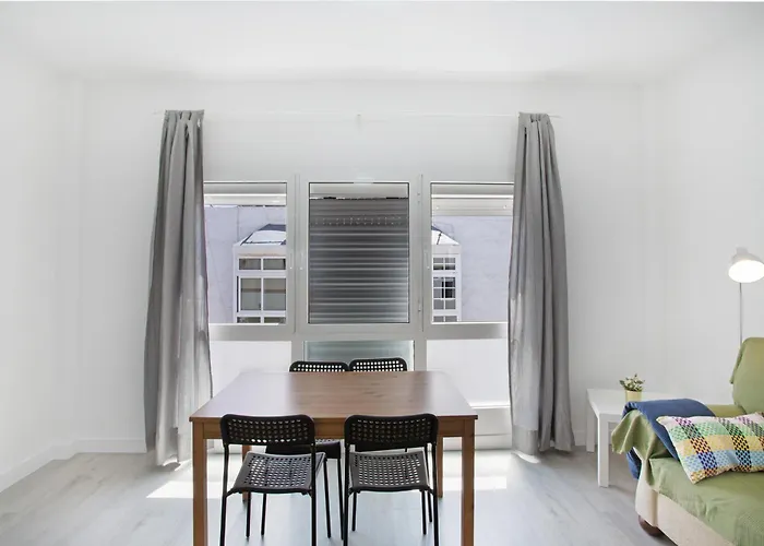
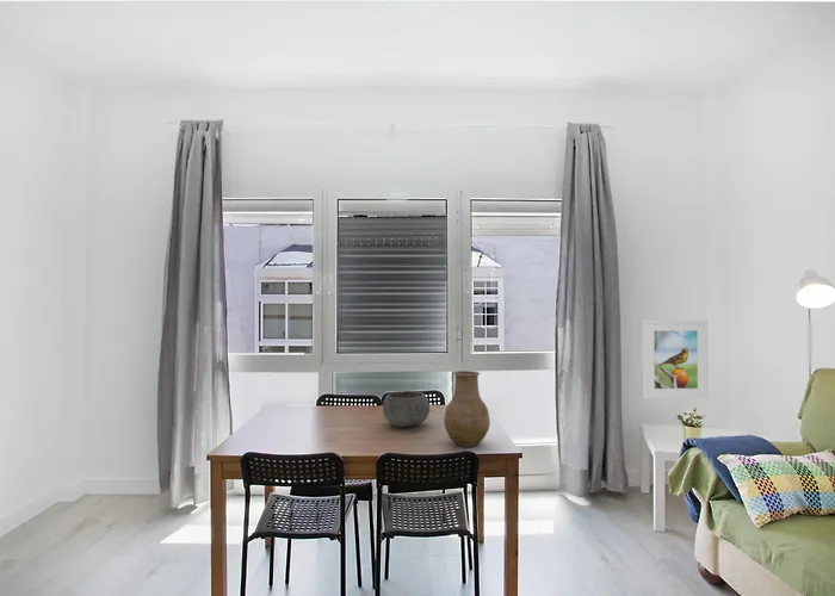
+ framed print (675, 359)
+ vase (466, 408)
+ bowl (406, 409)
